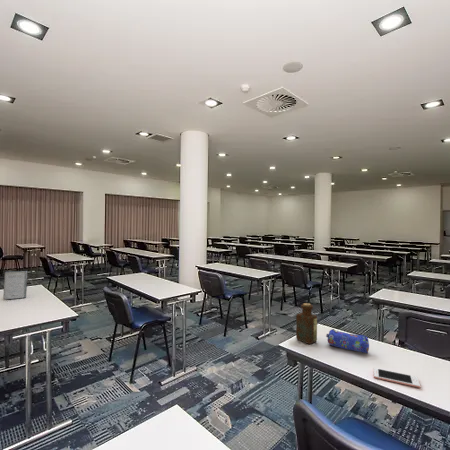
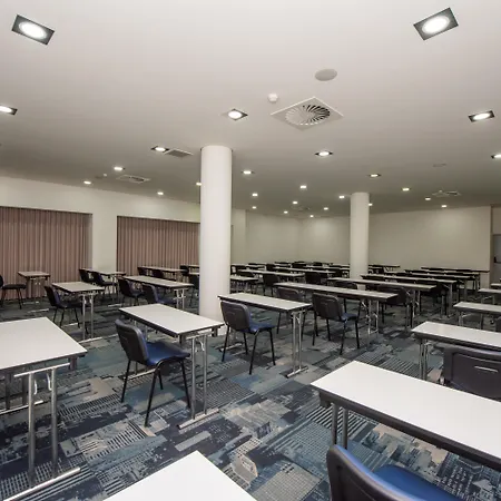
- bottle (306, 322)
- pencil case (347, 340)
- cell phone (395, 377)
- book (15, 284)
